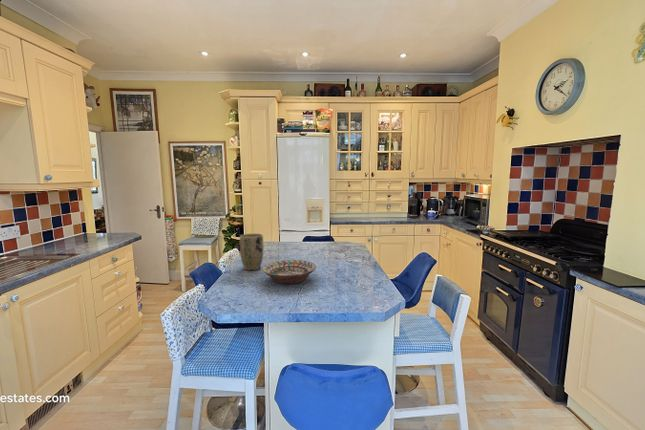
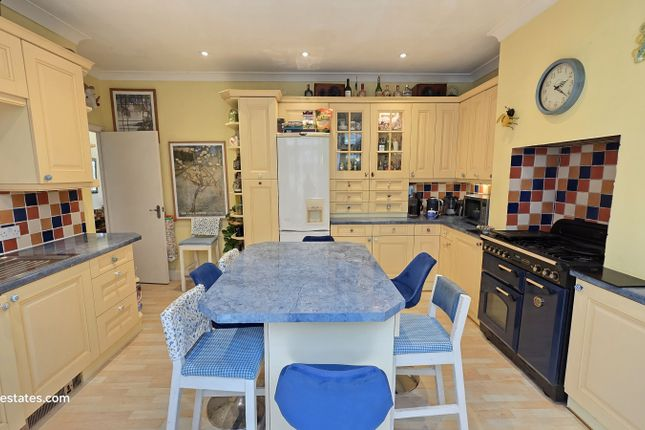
- plant pot (251, 251)
- decorative bowl (289, 273)
